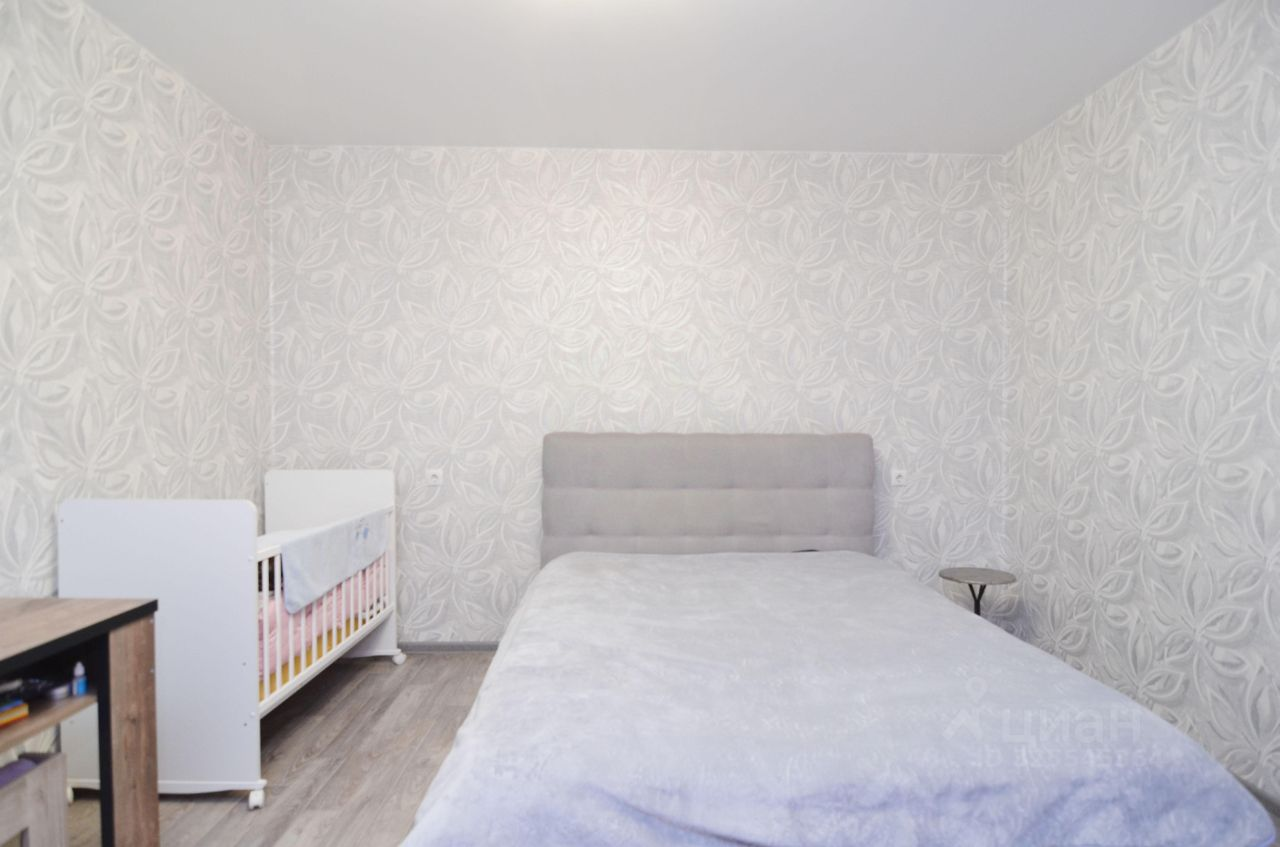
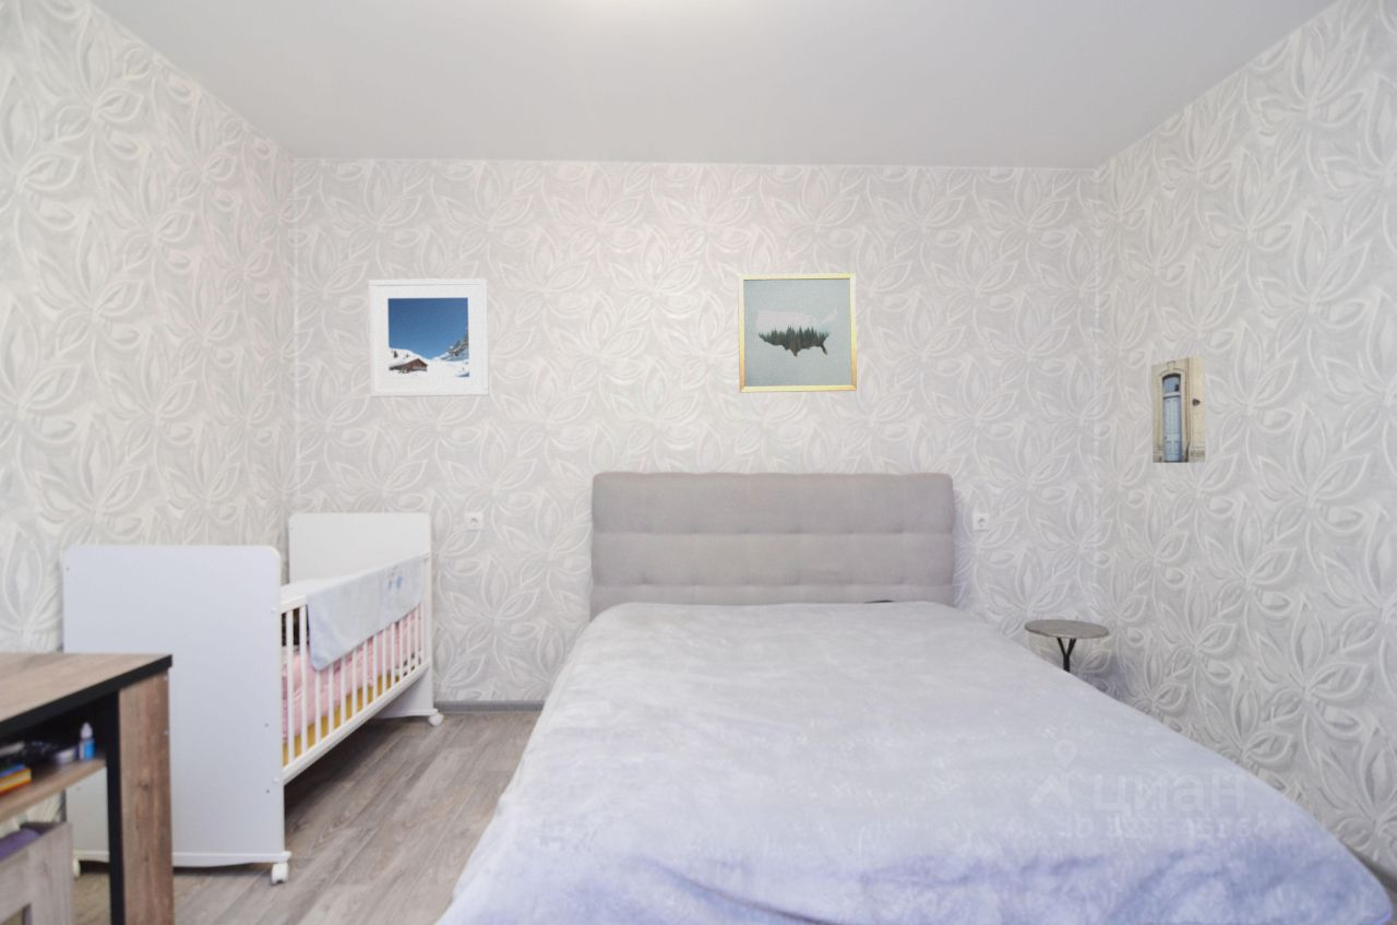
+ wall art (797, 333)
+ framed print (429, 337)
+ wall art (1177, 412)
